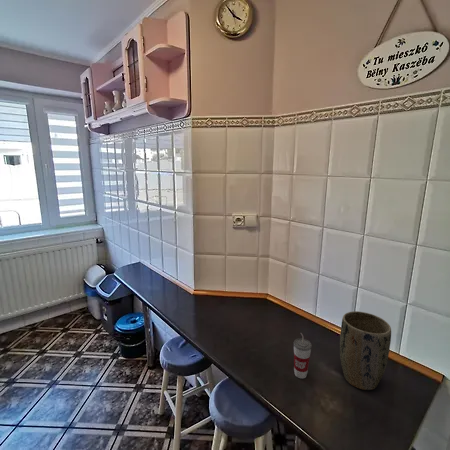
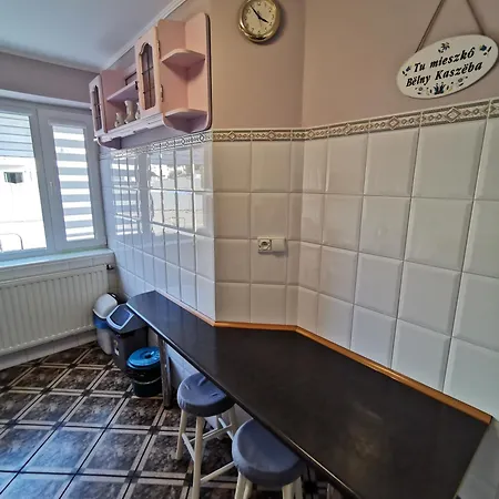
- cup (301, 353)
- plant pot (362, 350)
